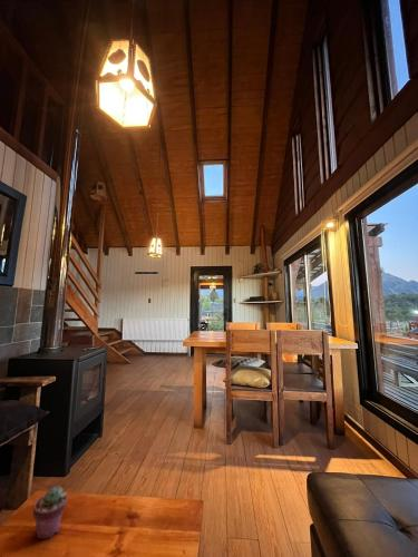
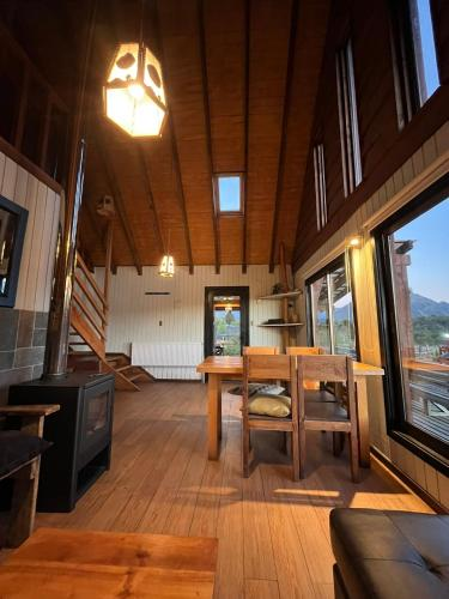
- potted succulent (50, 509)
